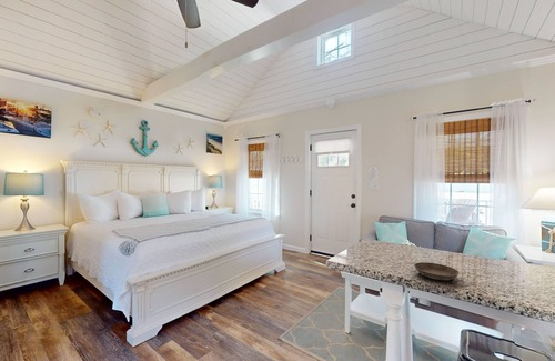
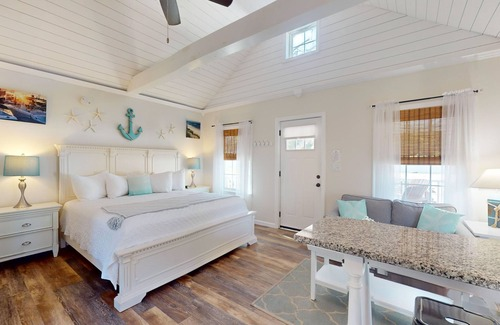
- saucer (435, 271)
